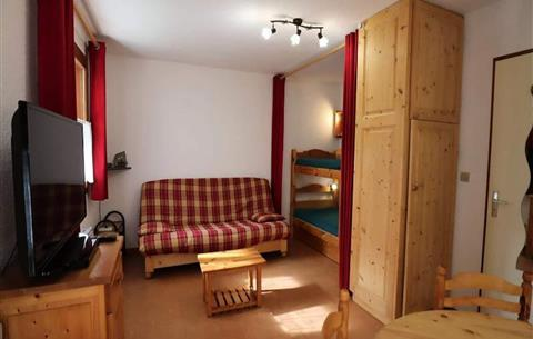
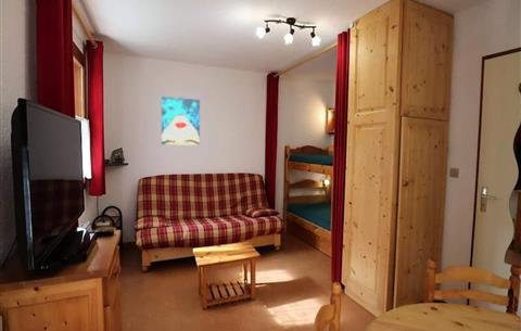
+ wall art (180, 122)
